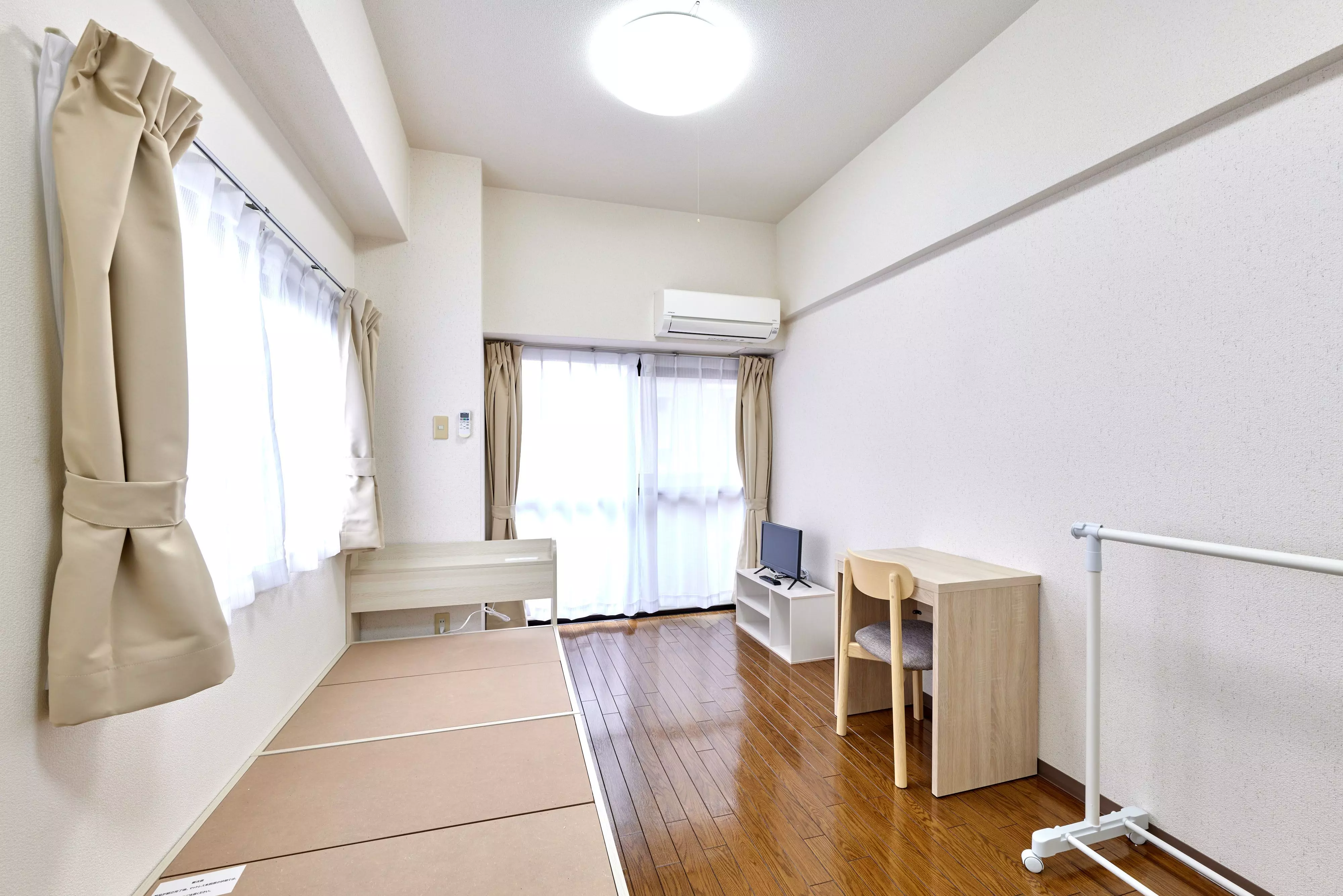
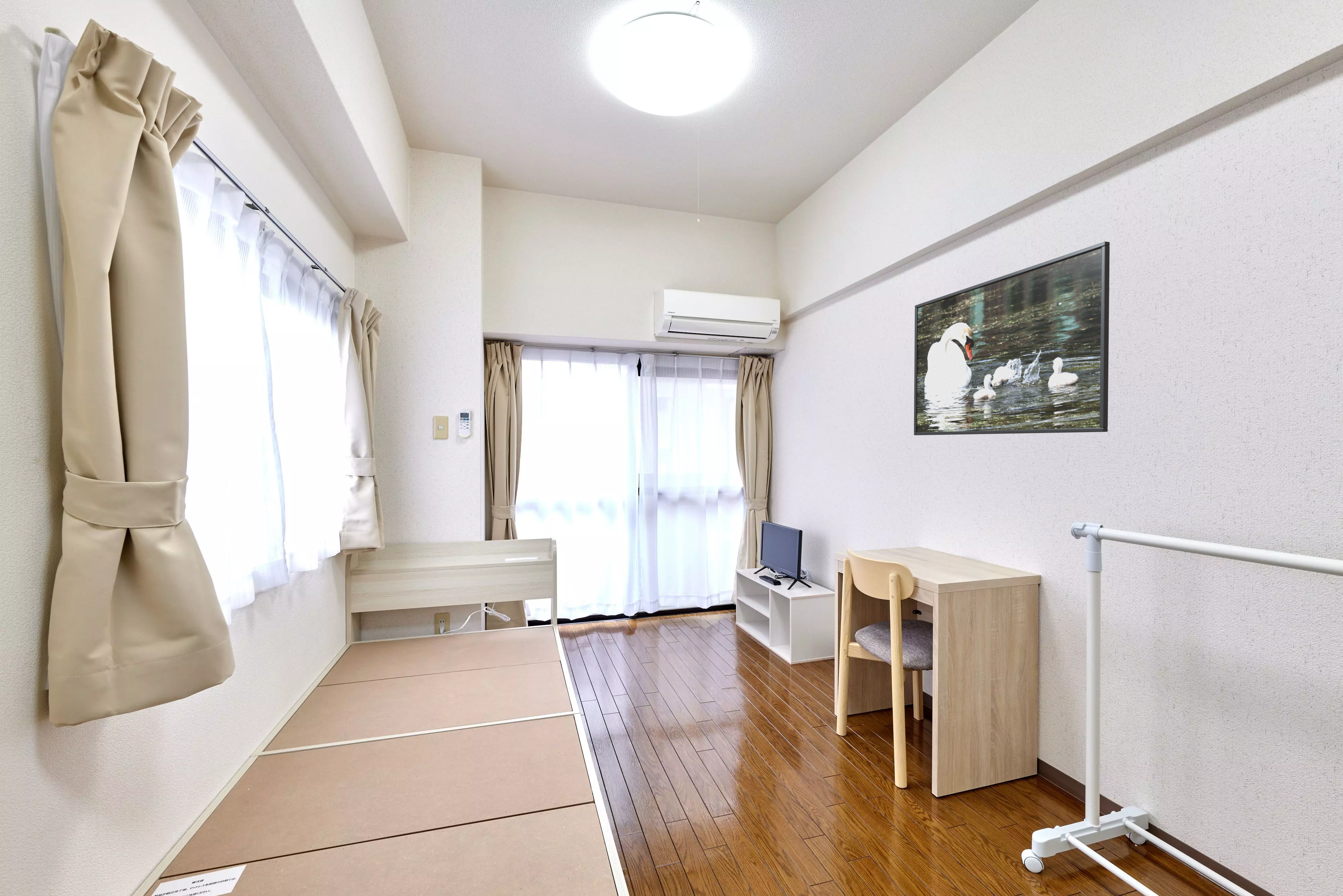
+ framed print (993, 357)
